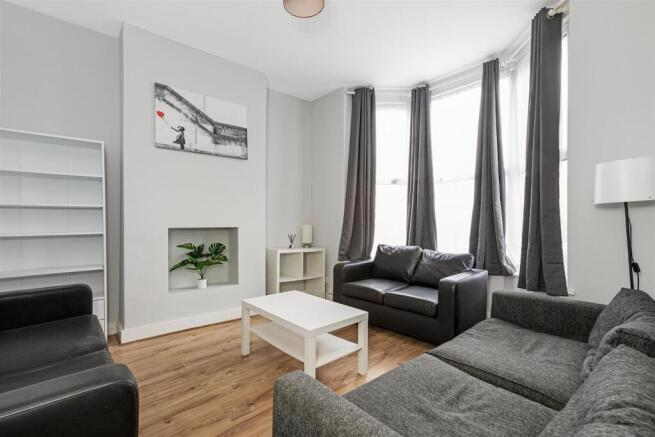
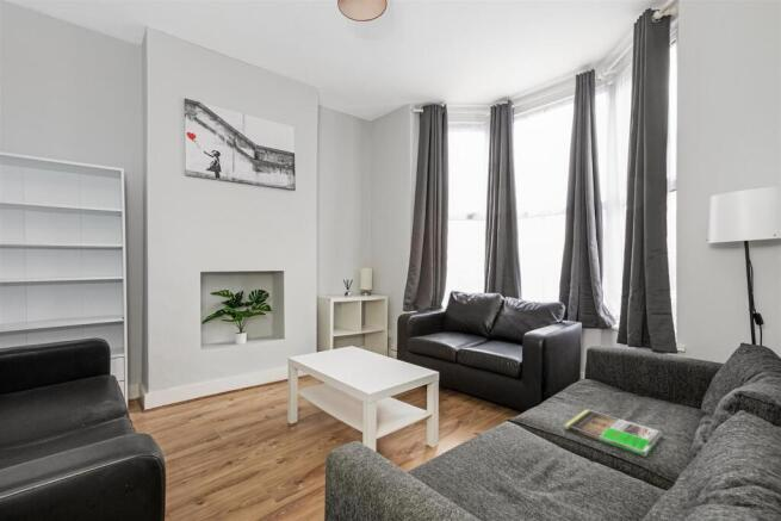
+ magazine (612, 429)
